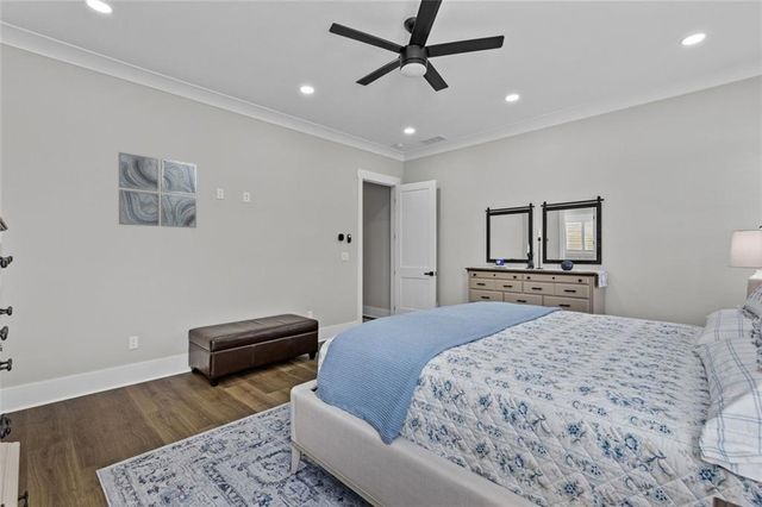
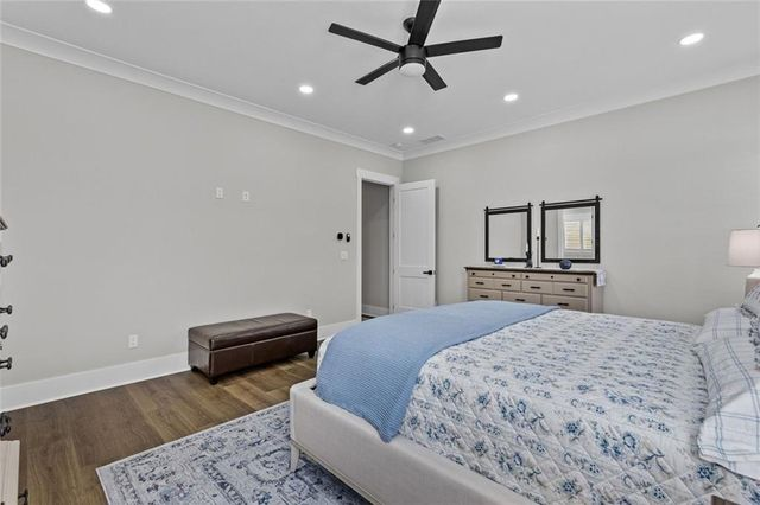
- wall art (158, 193)
